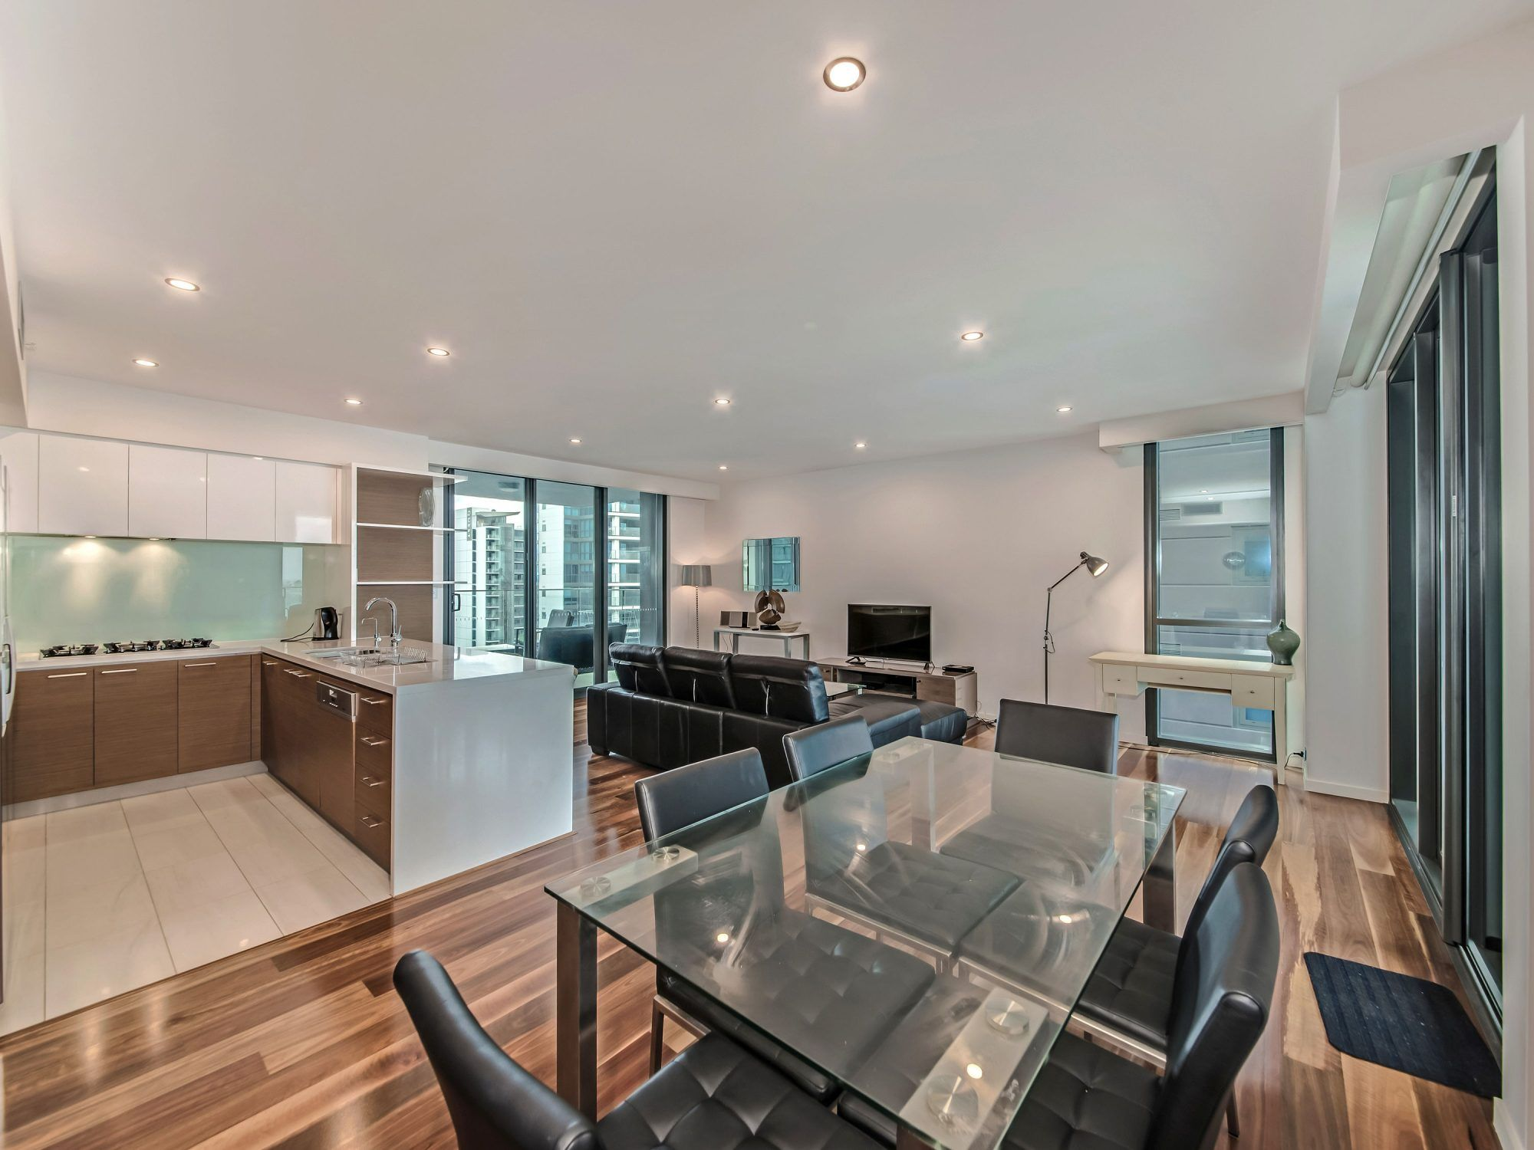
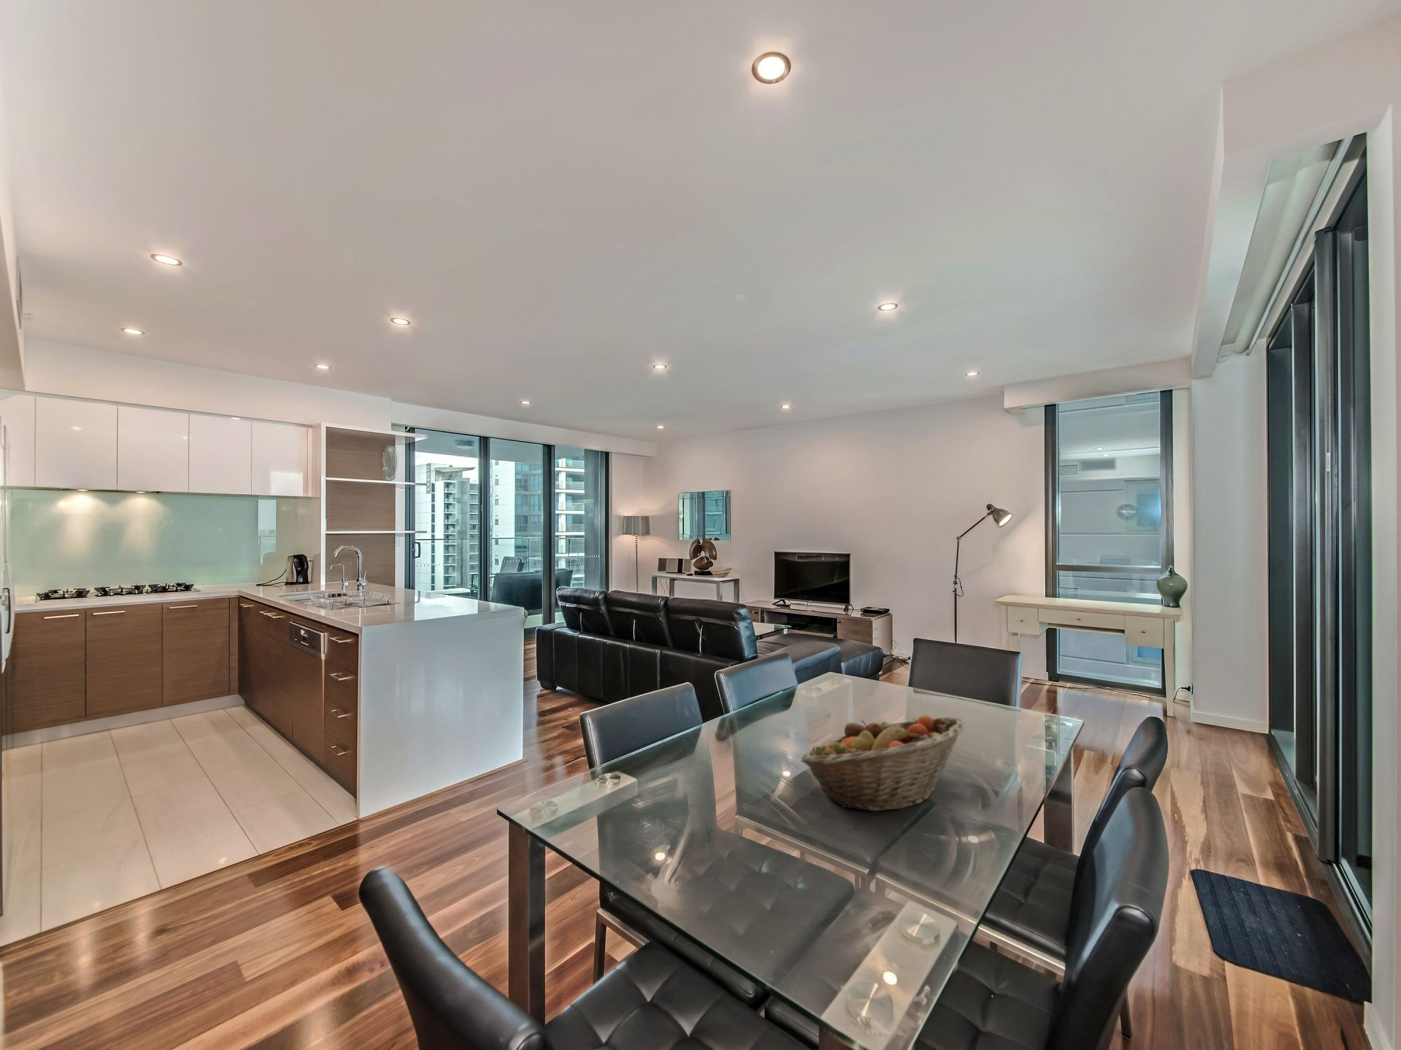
+ fruit basket (884, 752)
